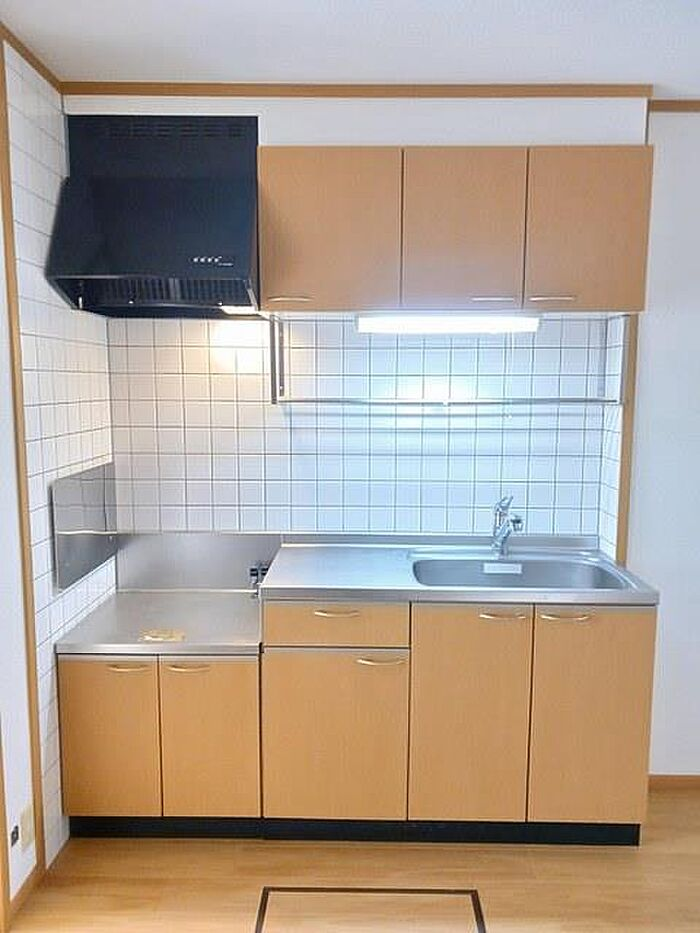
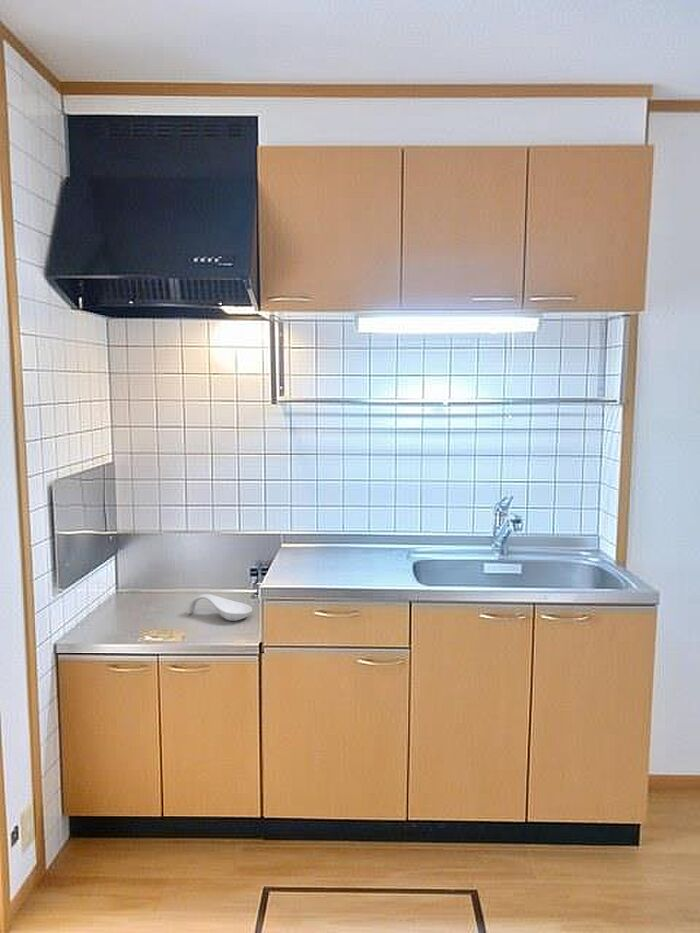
+ spoon rest (219, 606)
